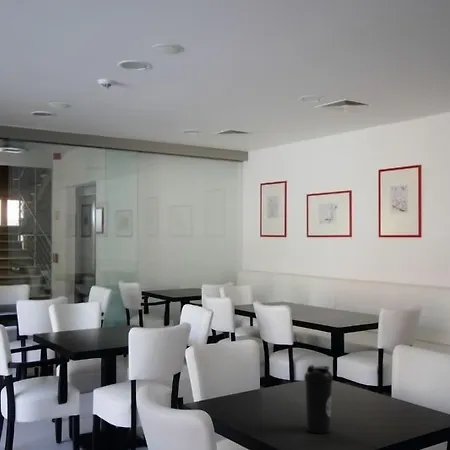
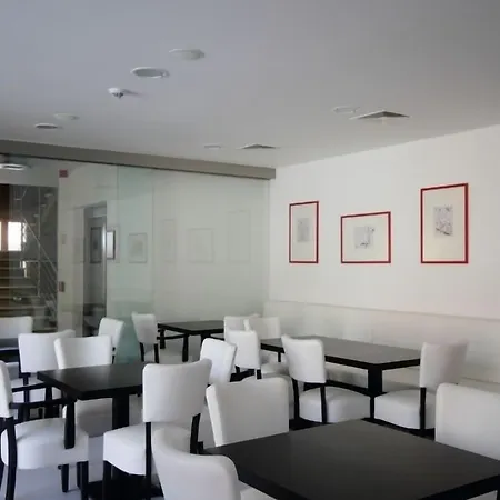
- water bottle (318, 397)
